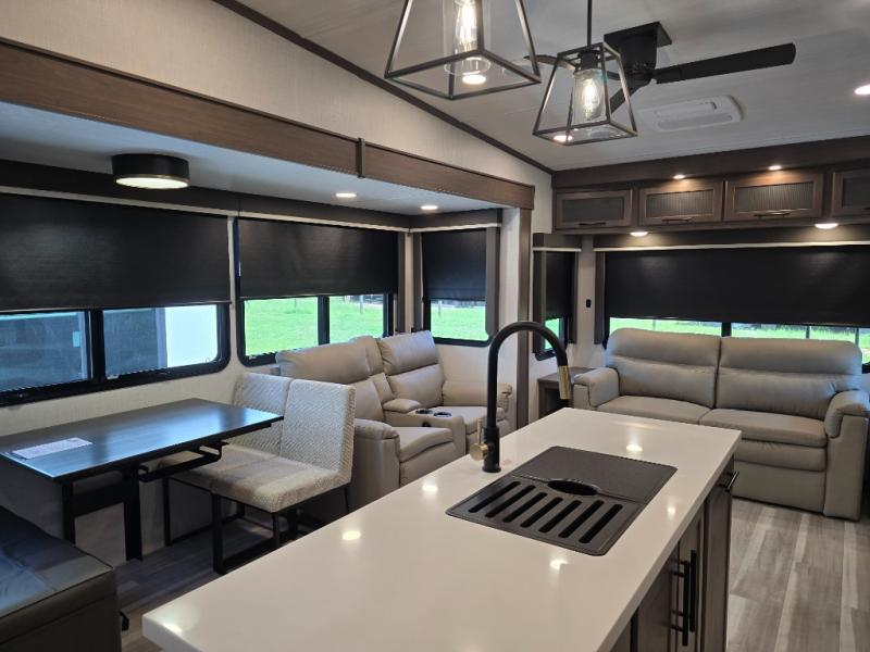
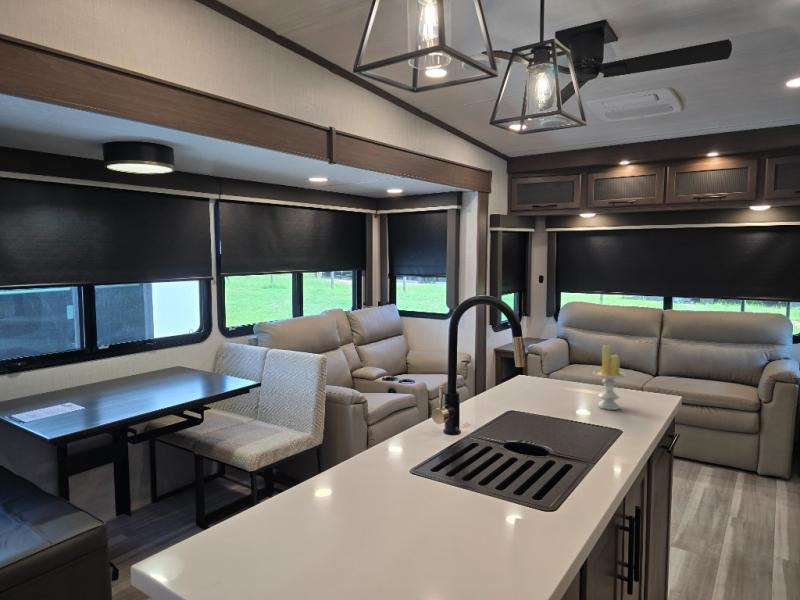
+ candle (609, 375)
